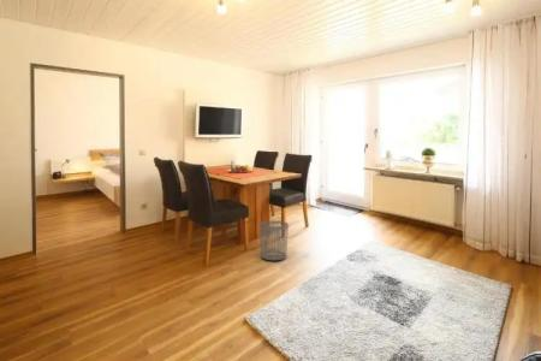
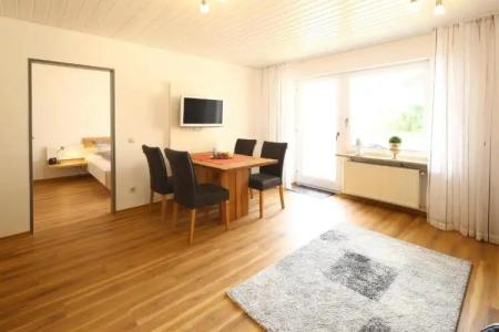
- waste bin (273, 241)
